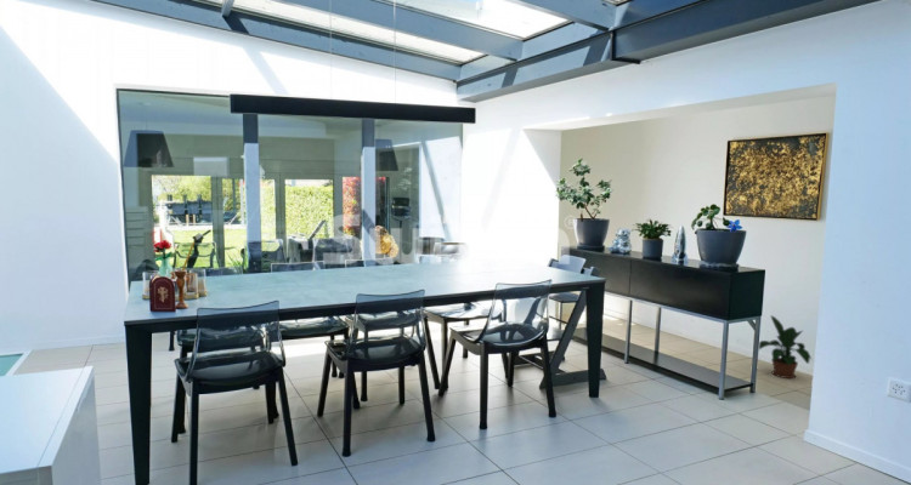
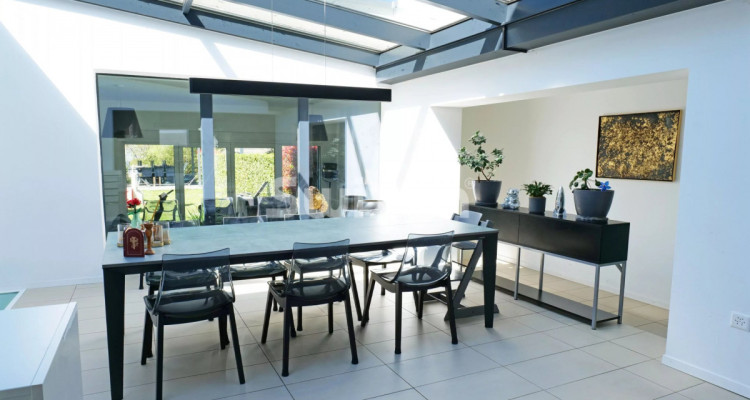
- potted plant (786, 346)
